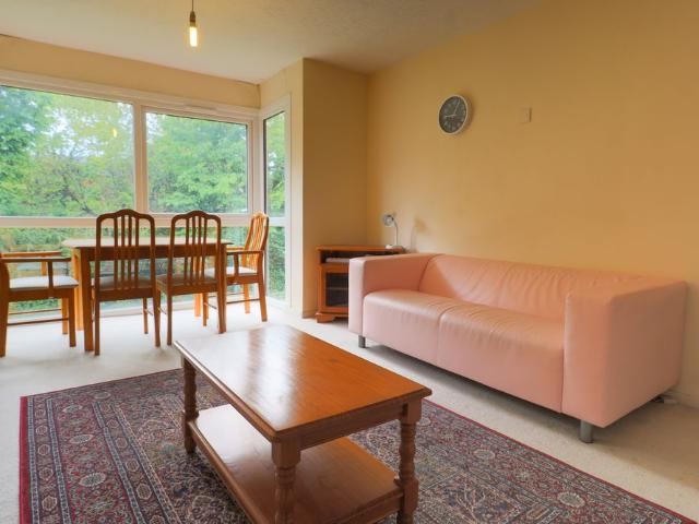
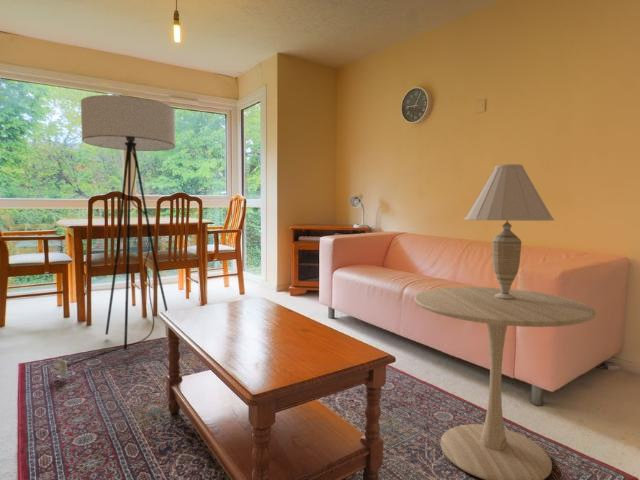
+ table lamp (506, 231)
+ side table (495, 377)
+ floor lamp (118, 230)
